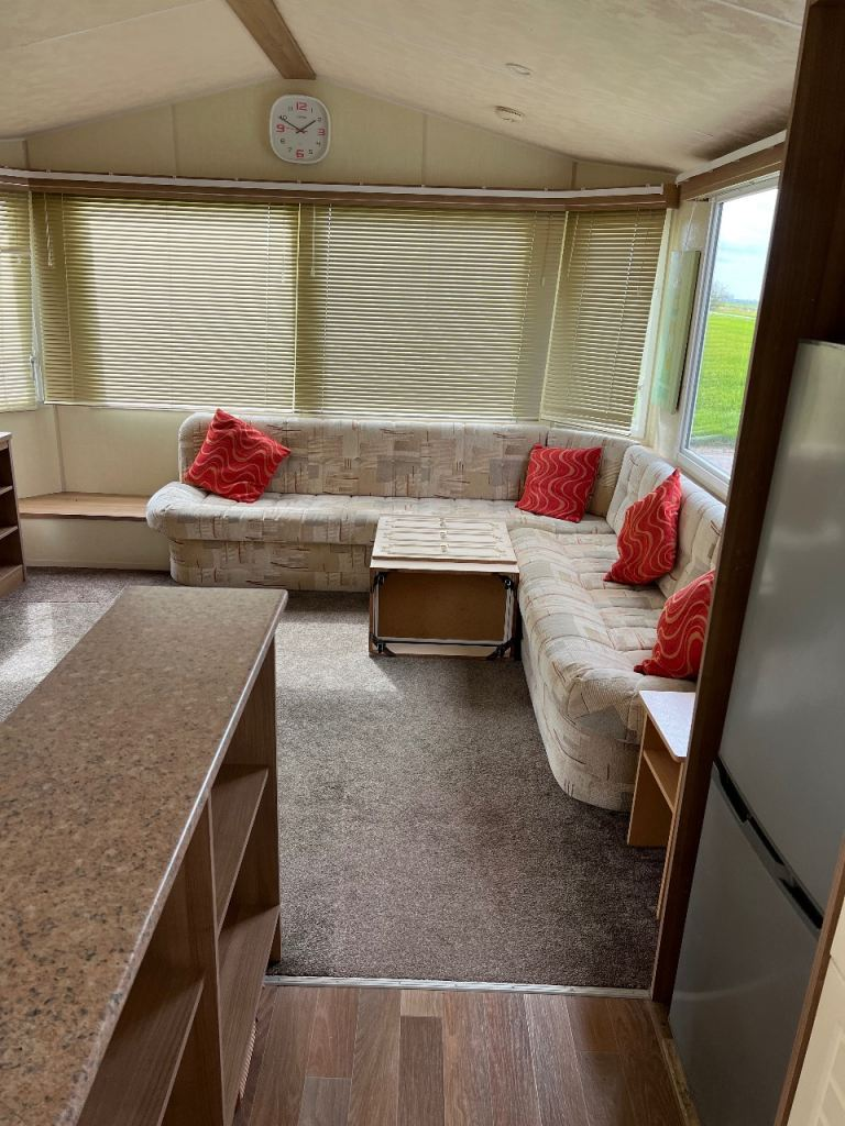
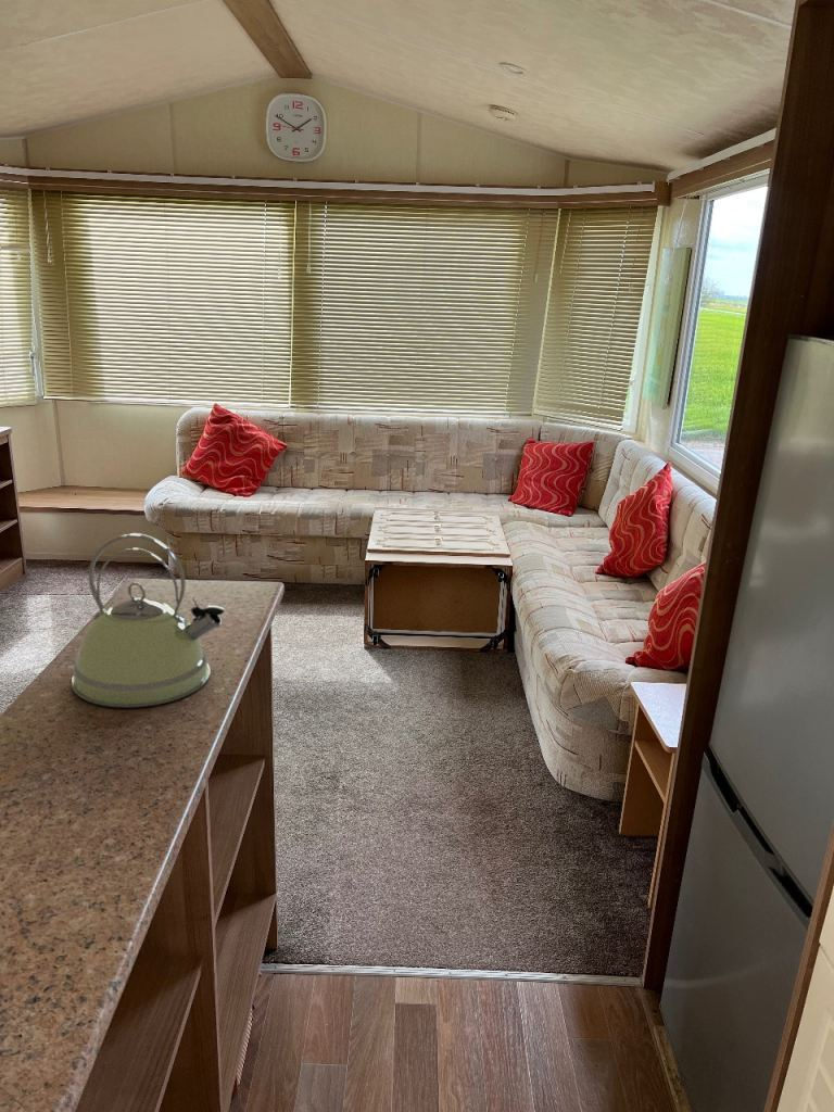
+ kettle (147, 607)
